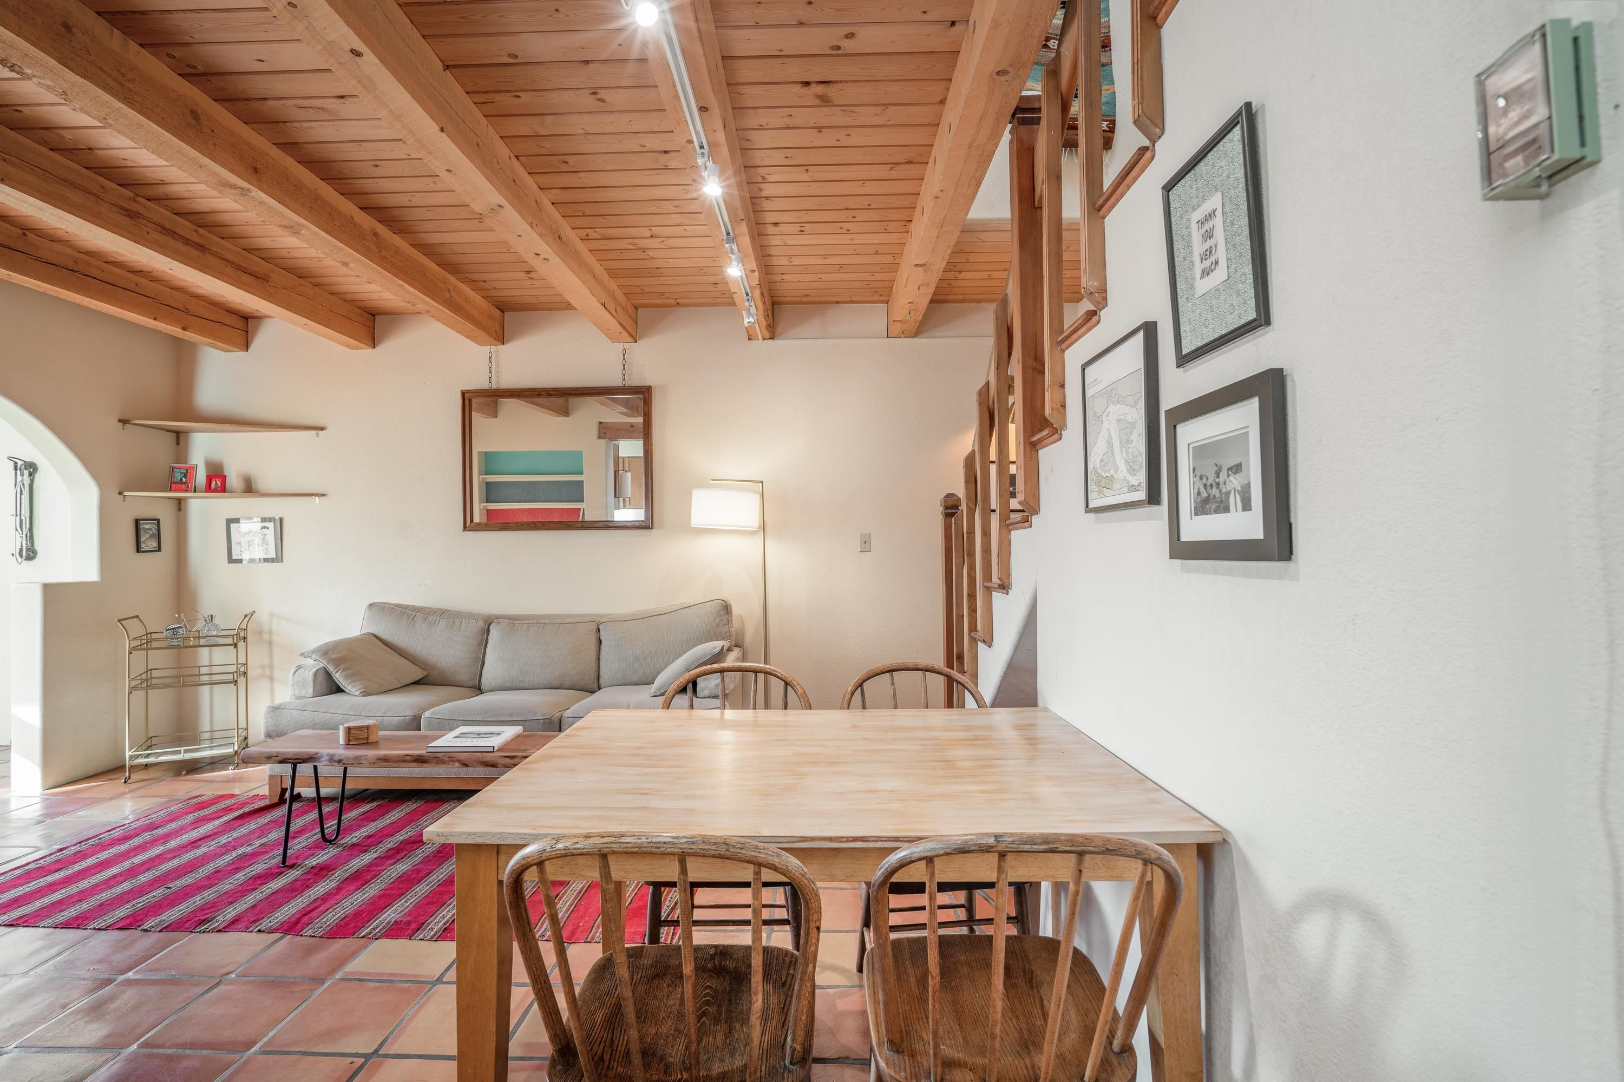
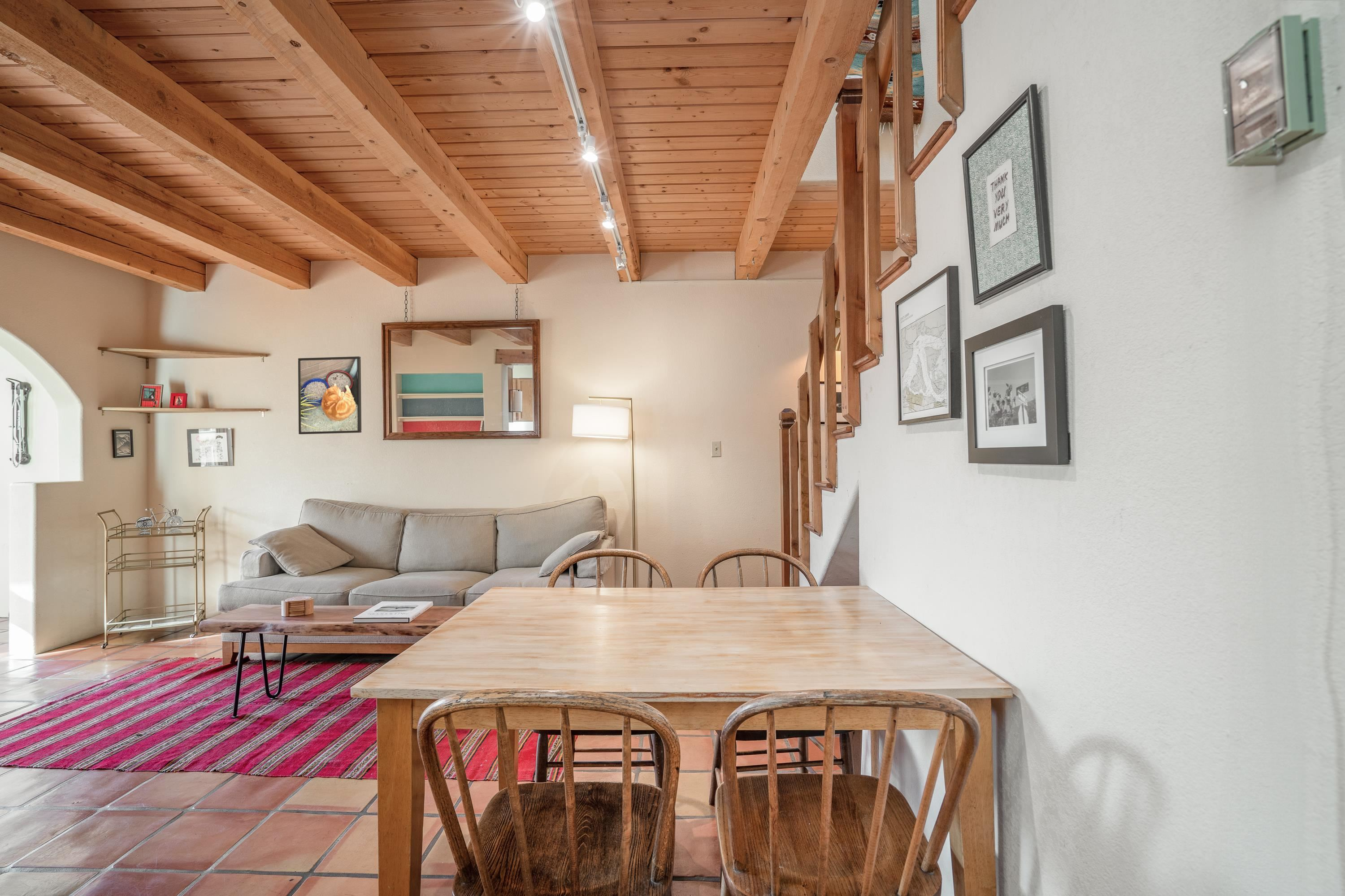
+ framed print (330, 395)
